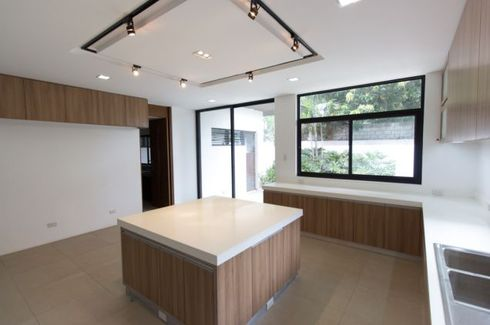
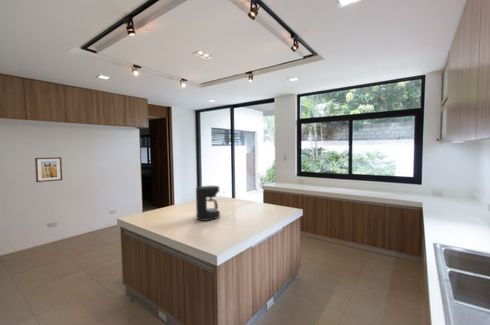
+ coffee maker (206, 202)
+ wall art (49, 169)
